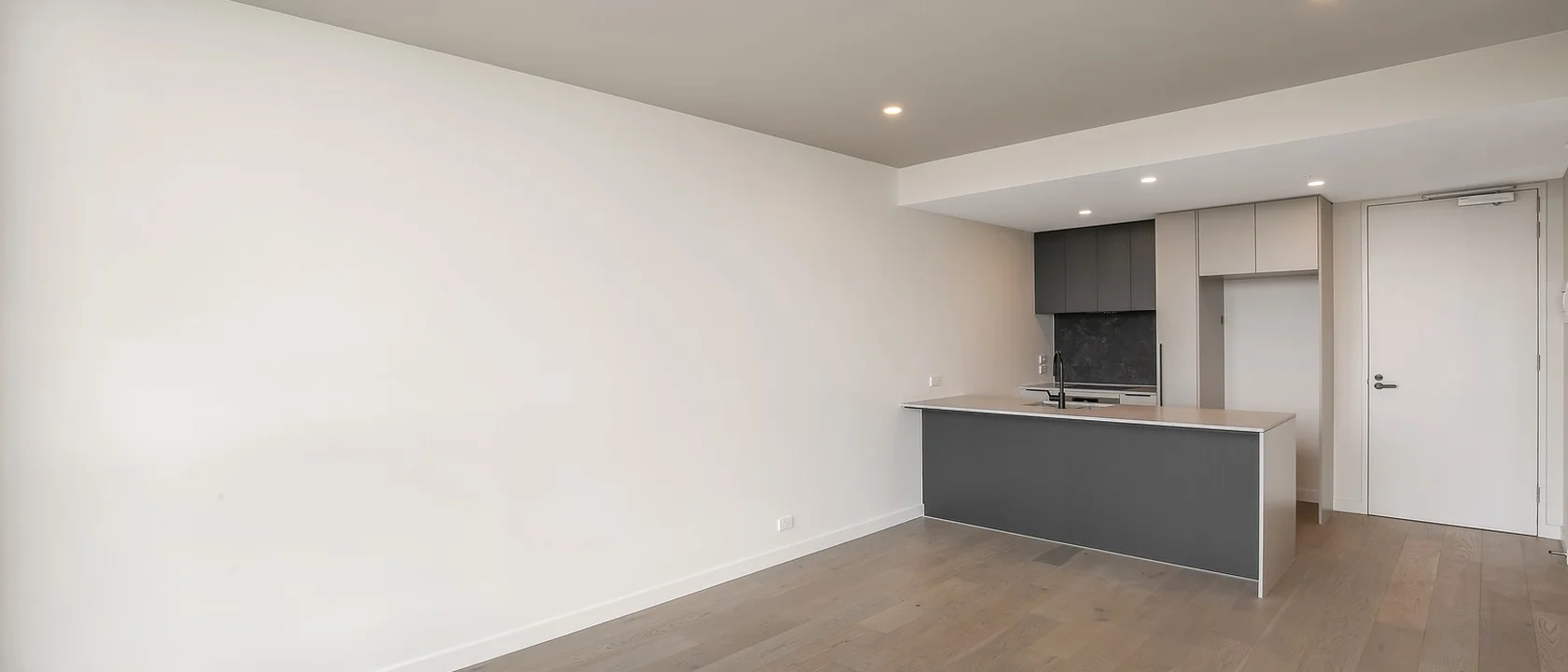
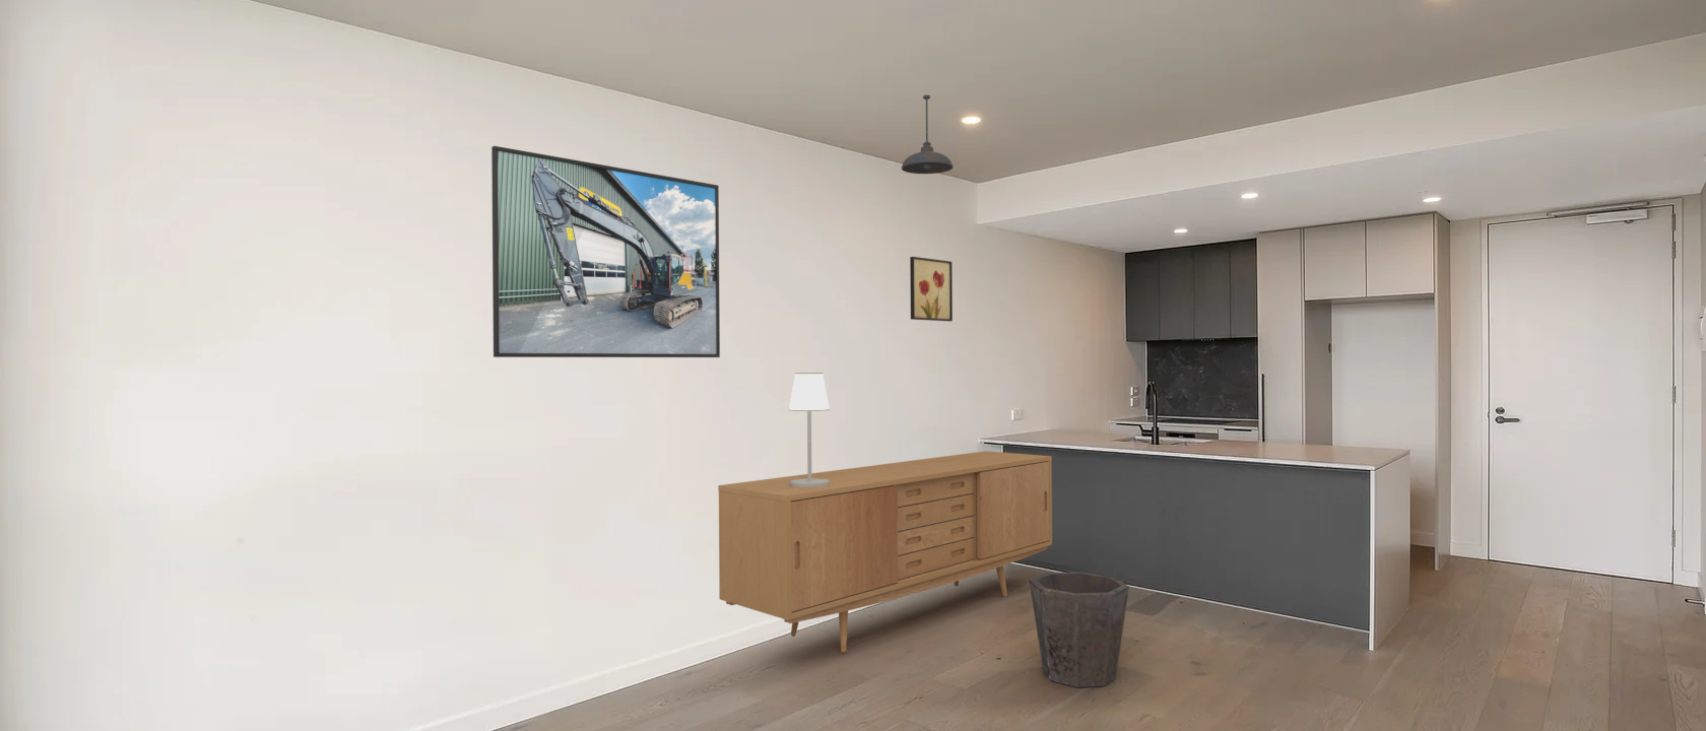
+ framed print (617, 262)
+ table lamp (809, 429)
+ sideboard (906, 542)
+ pendant light (926, 132)
+ wall art (930, 289)
+ waste bin (1078, 629)
